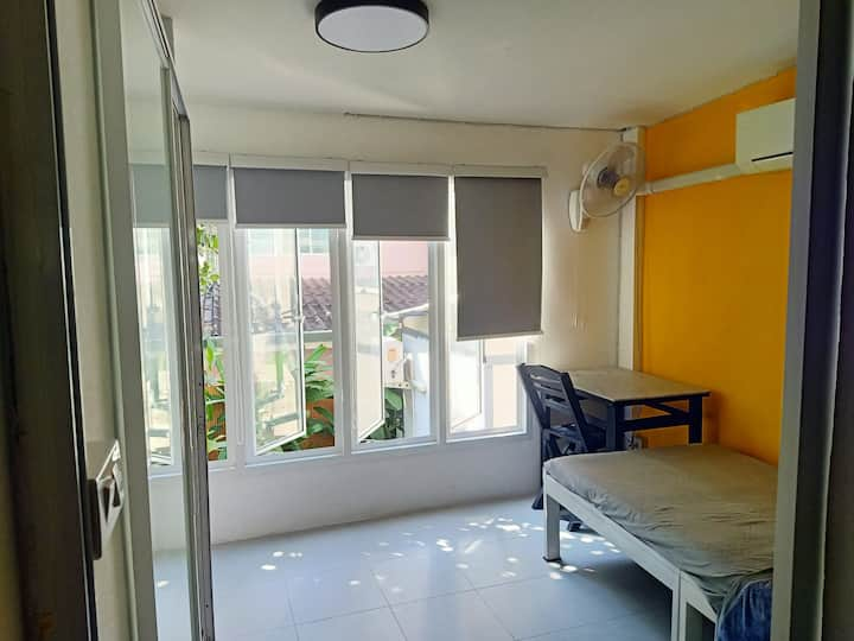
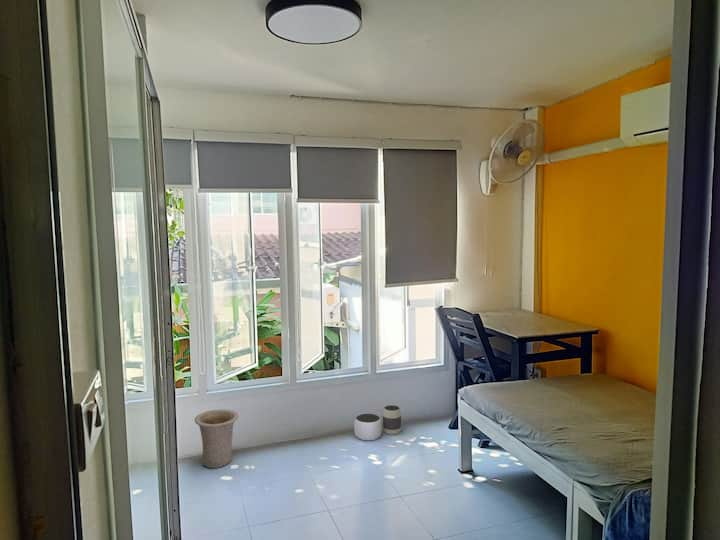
+ waste basket (377, 421)
+ vase (217, 438)
